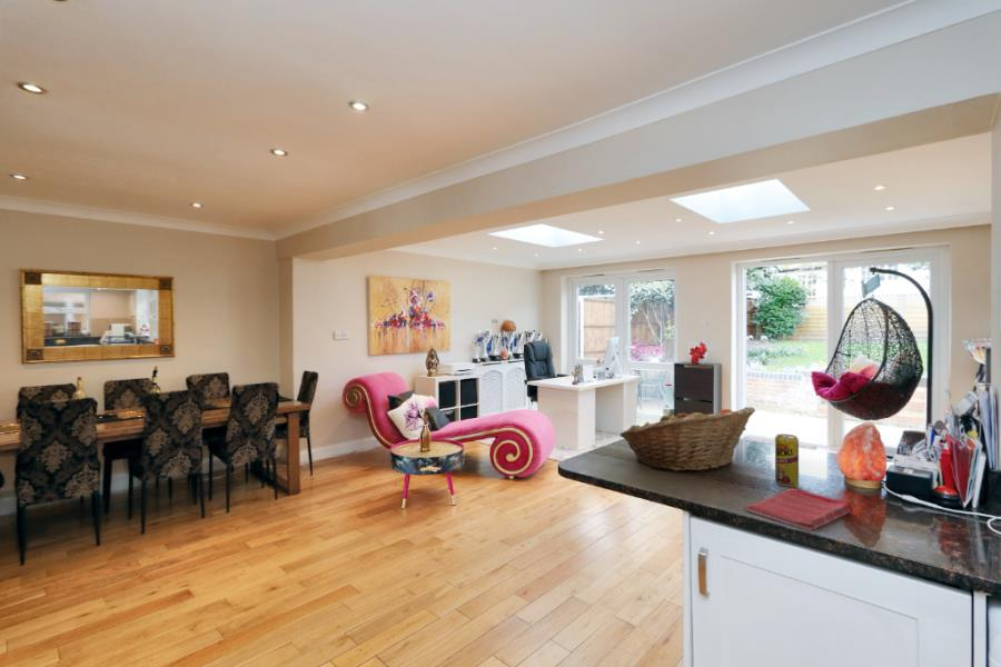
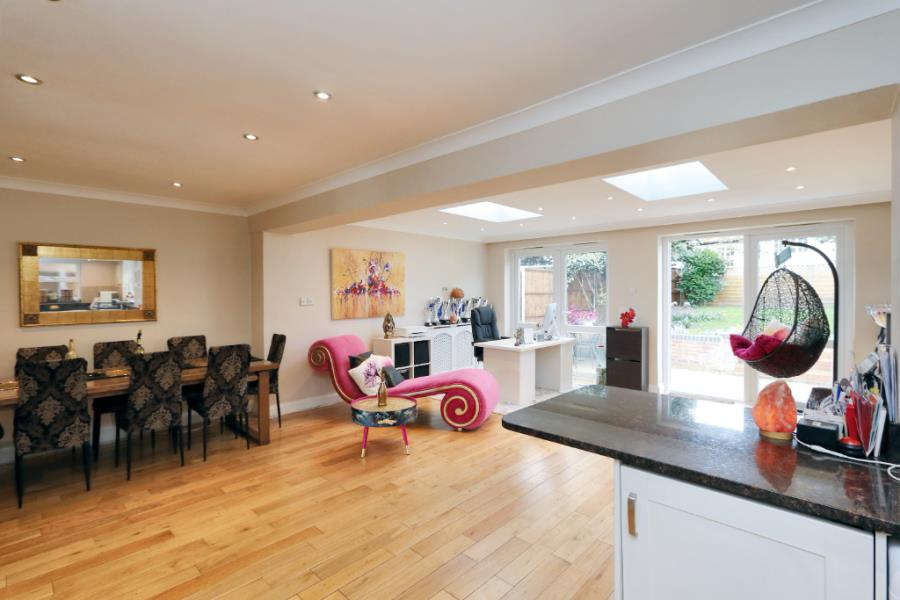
- fruit basket (687, 432)
- dish towel (799, 506)
- beverage can (786, 459)
